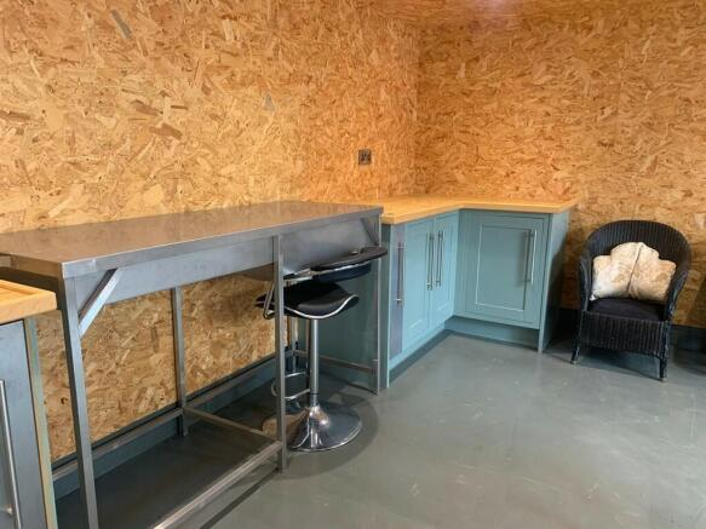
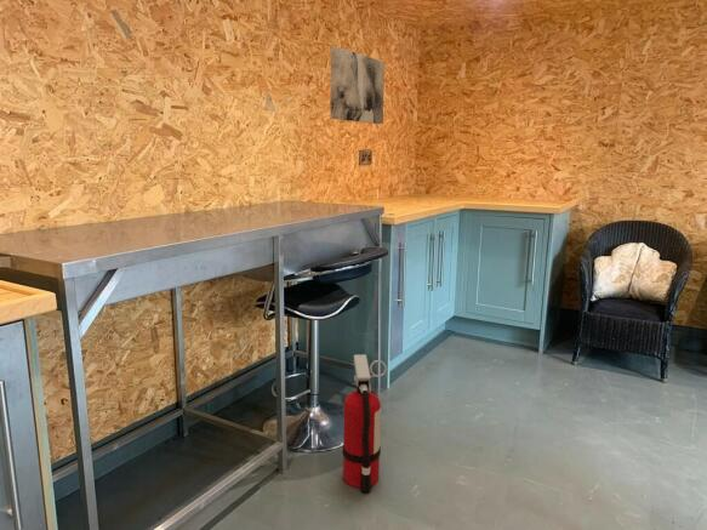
+ fire extinguisher (364, 421)
+ wall art (359, 89)
